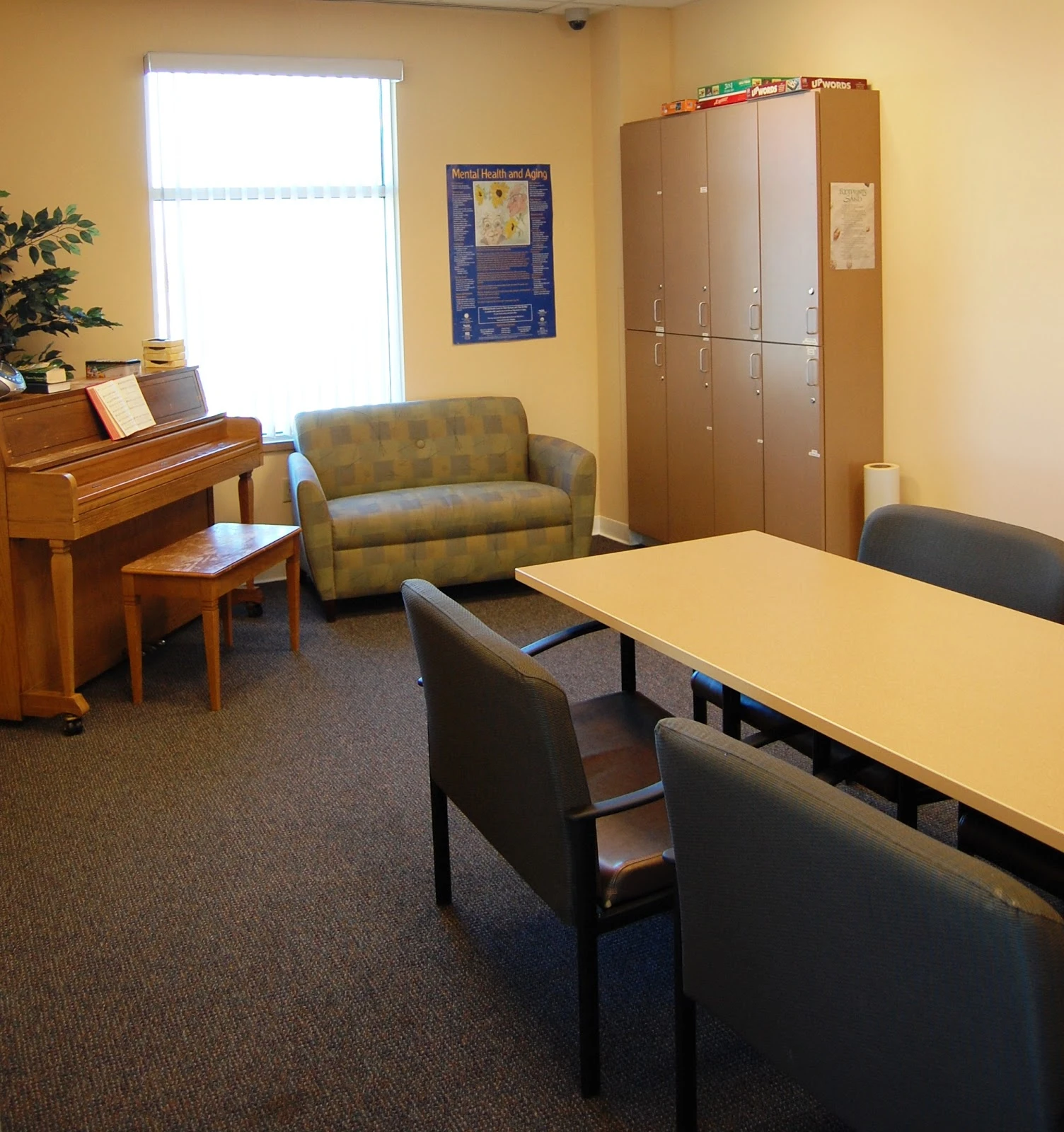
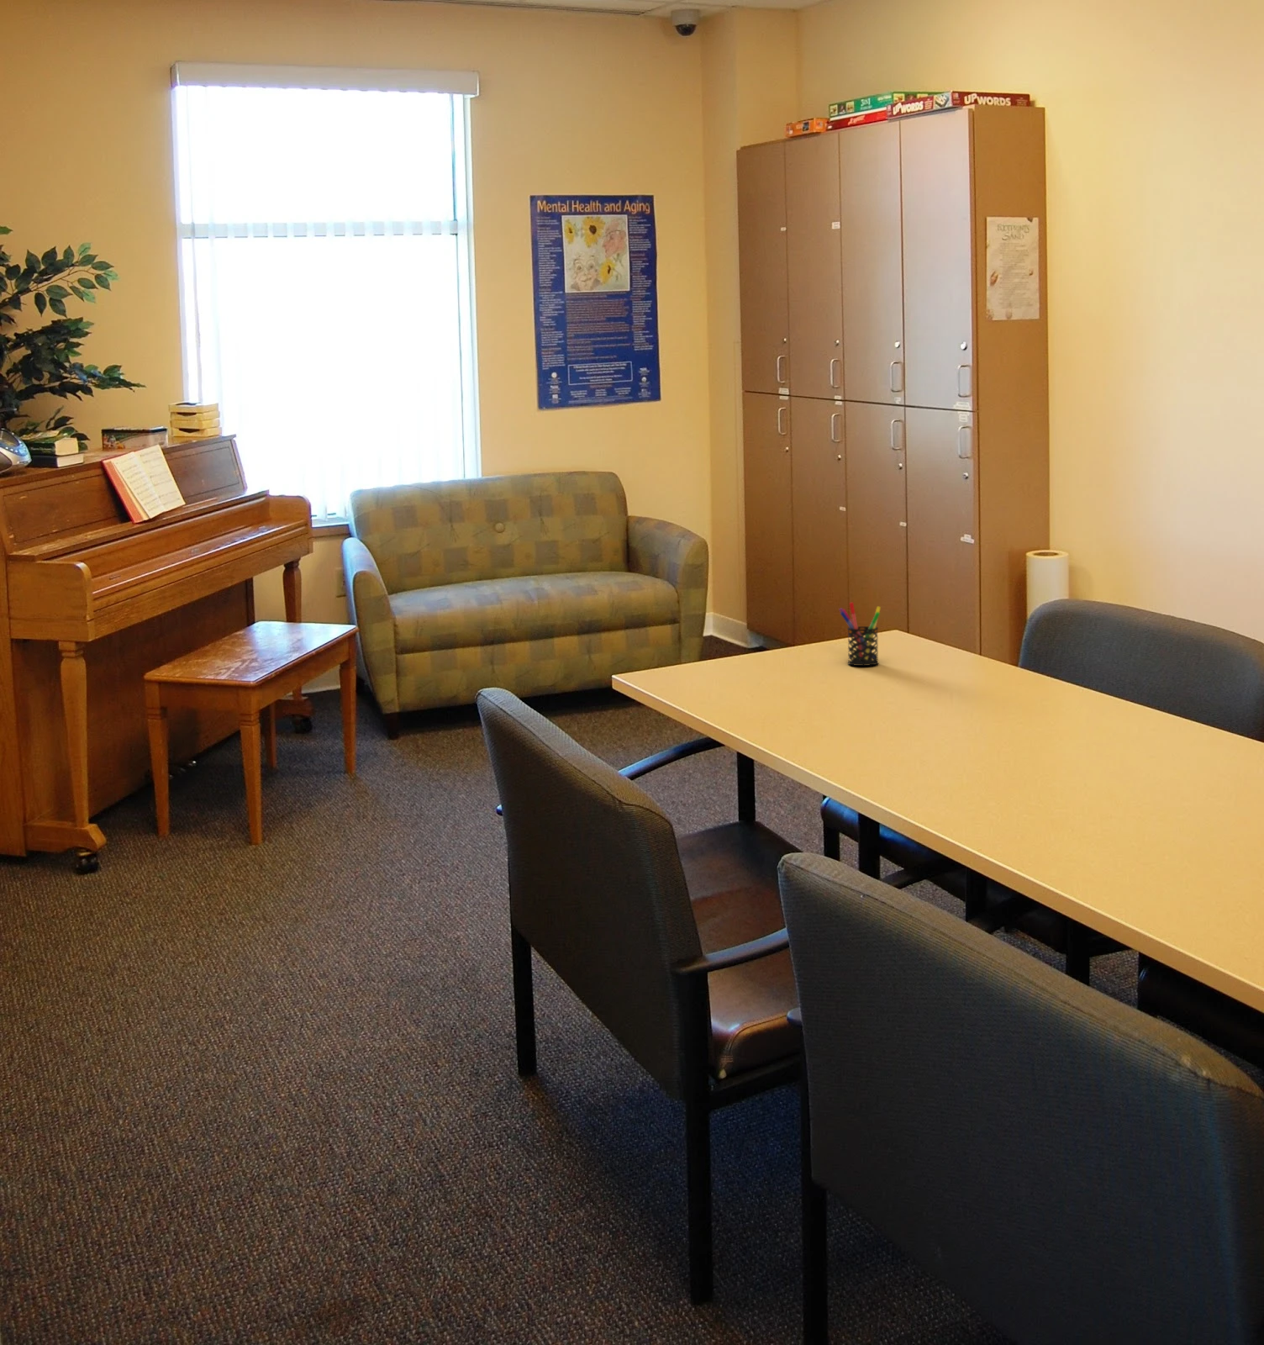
+ pen holder (864, 633)
